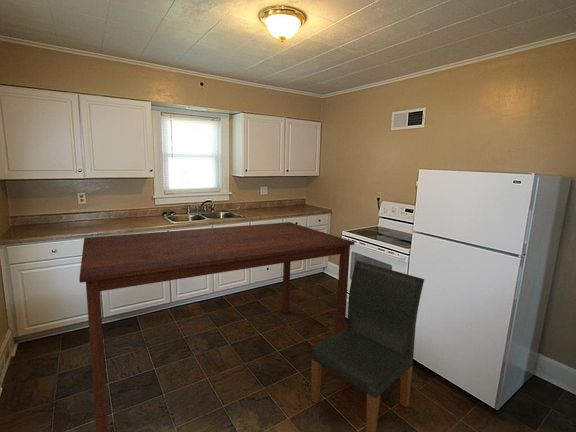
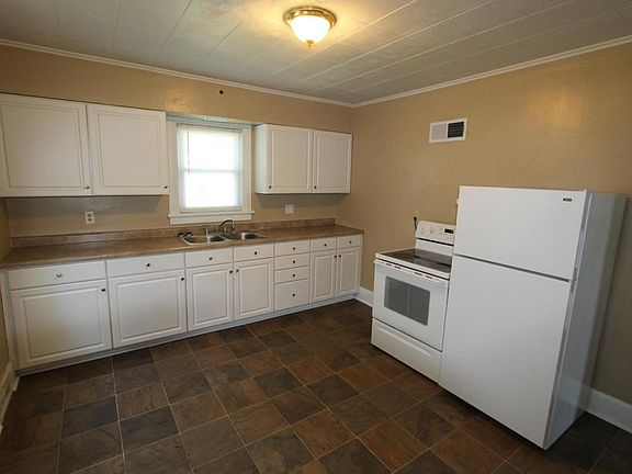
- dining table (221, 272)
- dining chair (365, 340)
